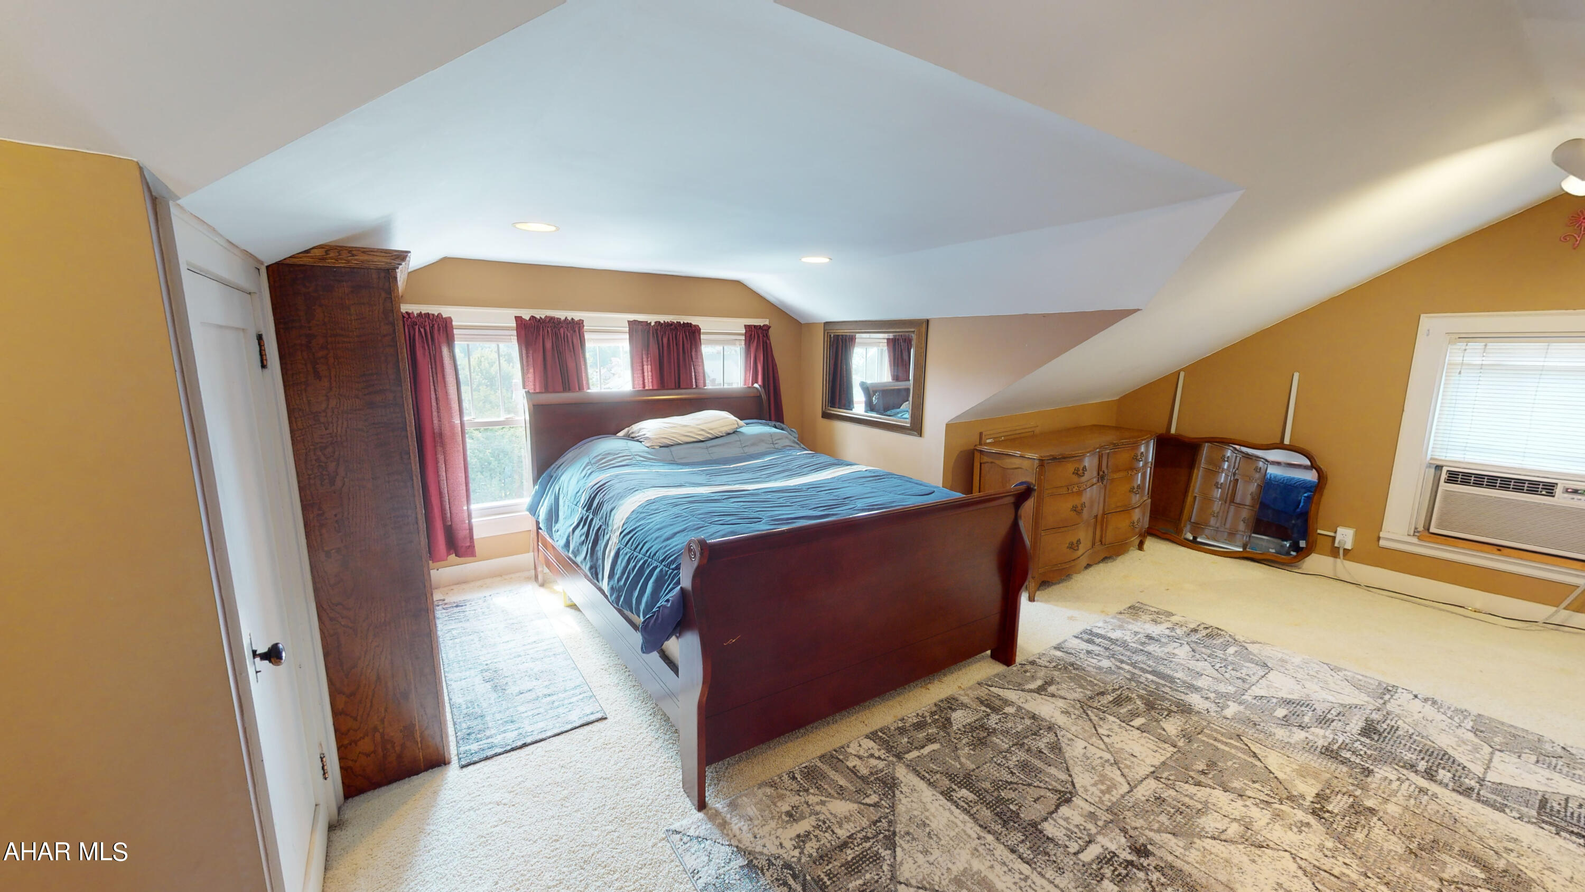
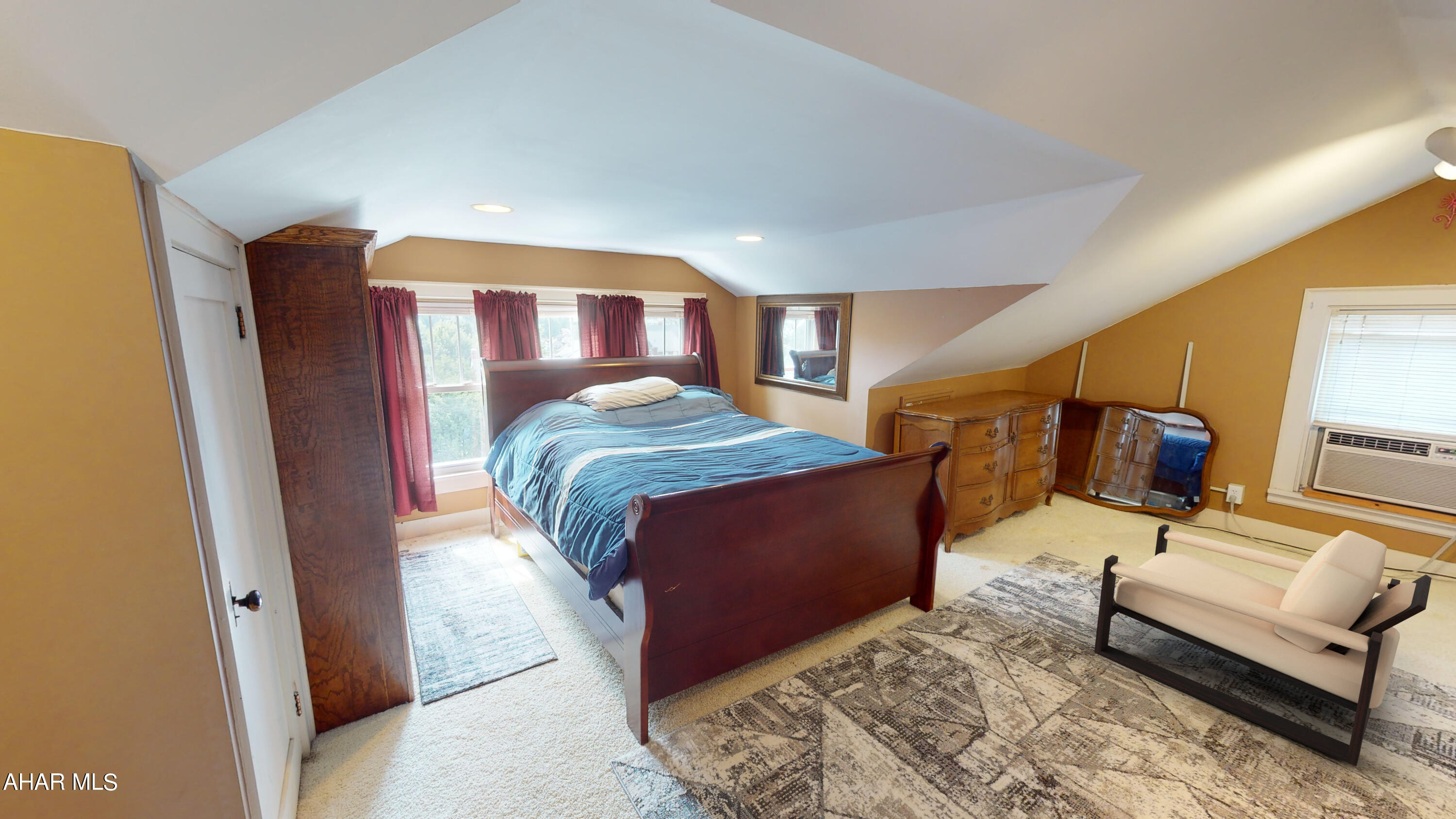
+ armchair (1254, 601)
